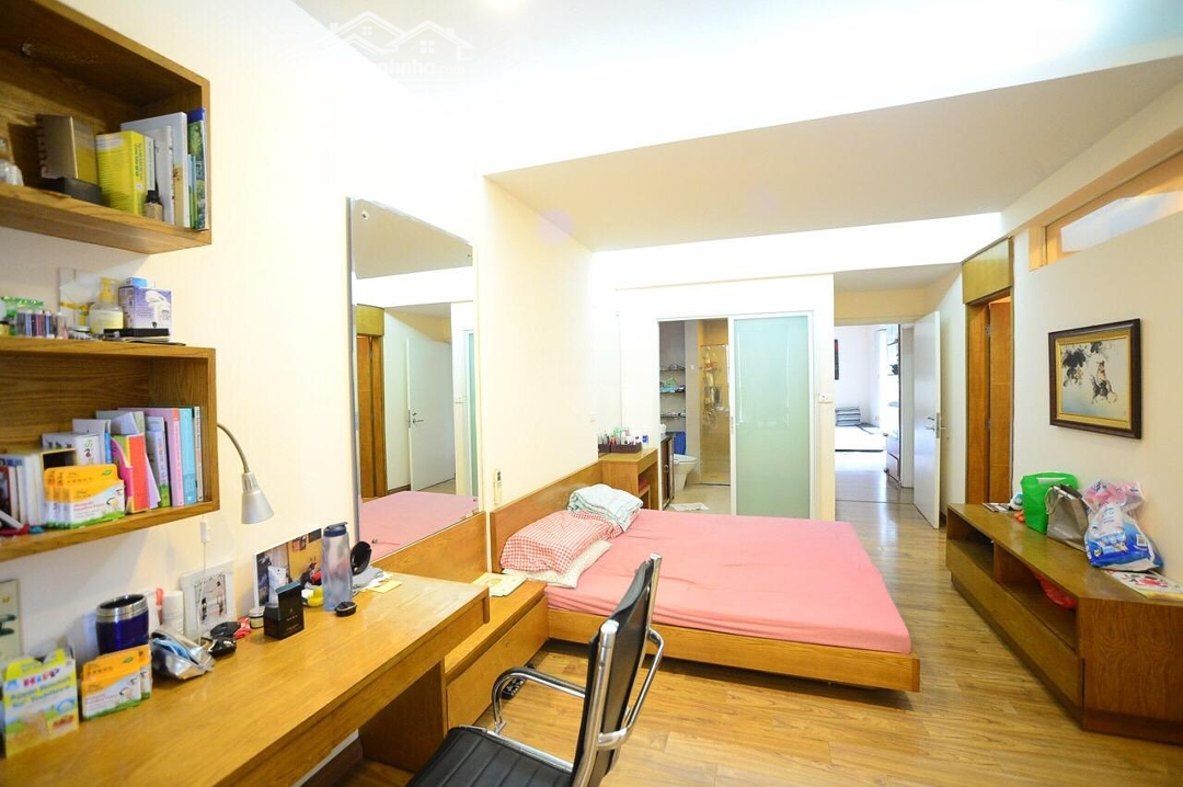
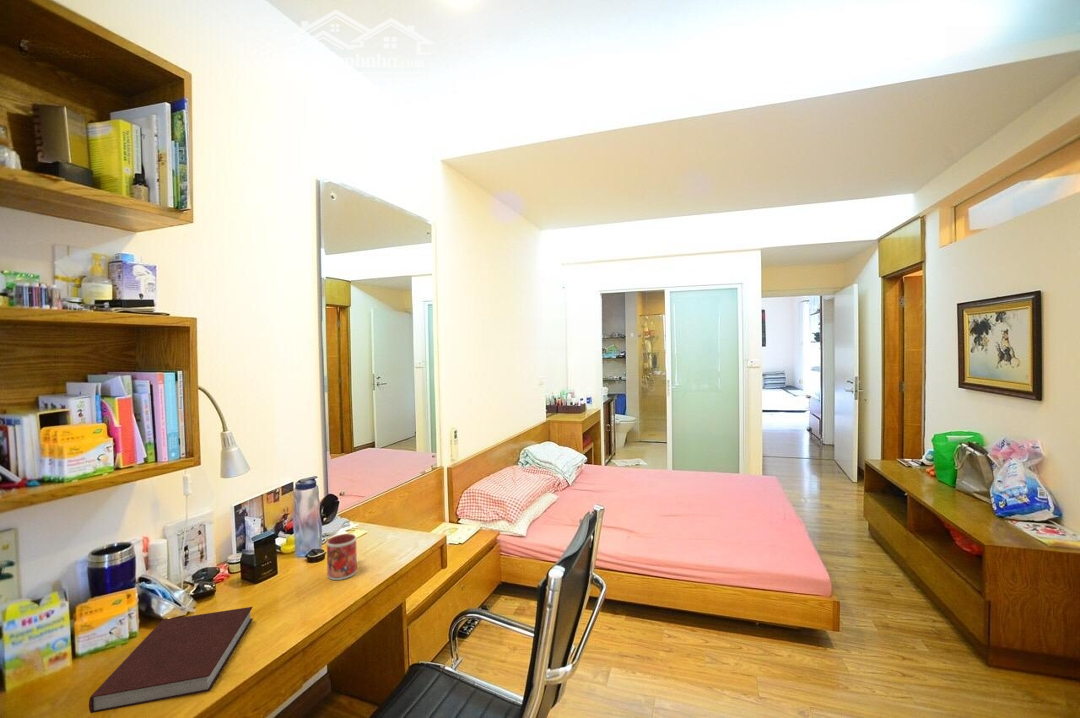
+ notebook (183, 652)
+ mug (346, 553)
